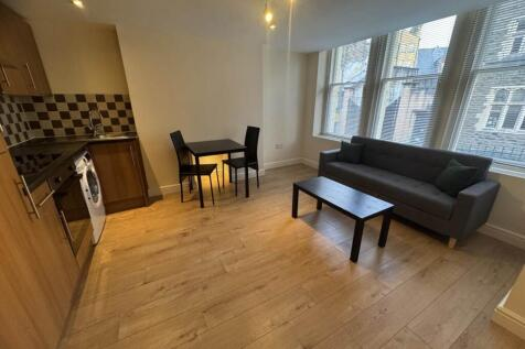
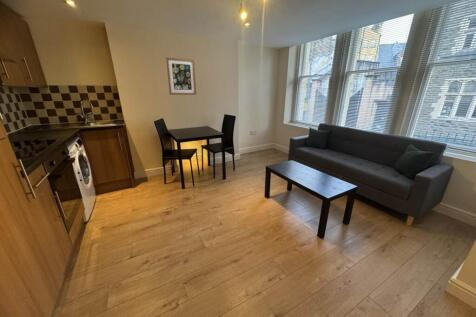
+ wall art (182, 77)
